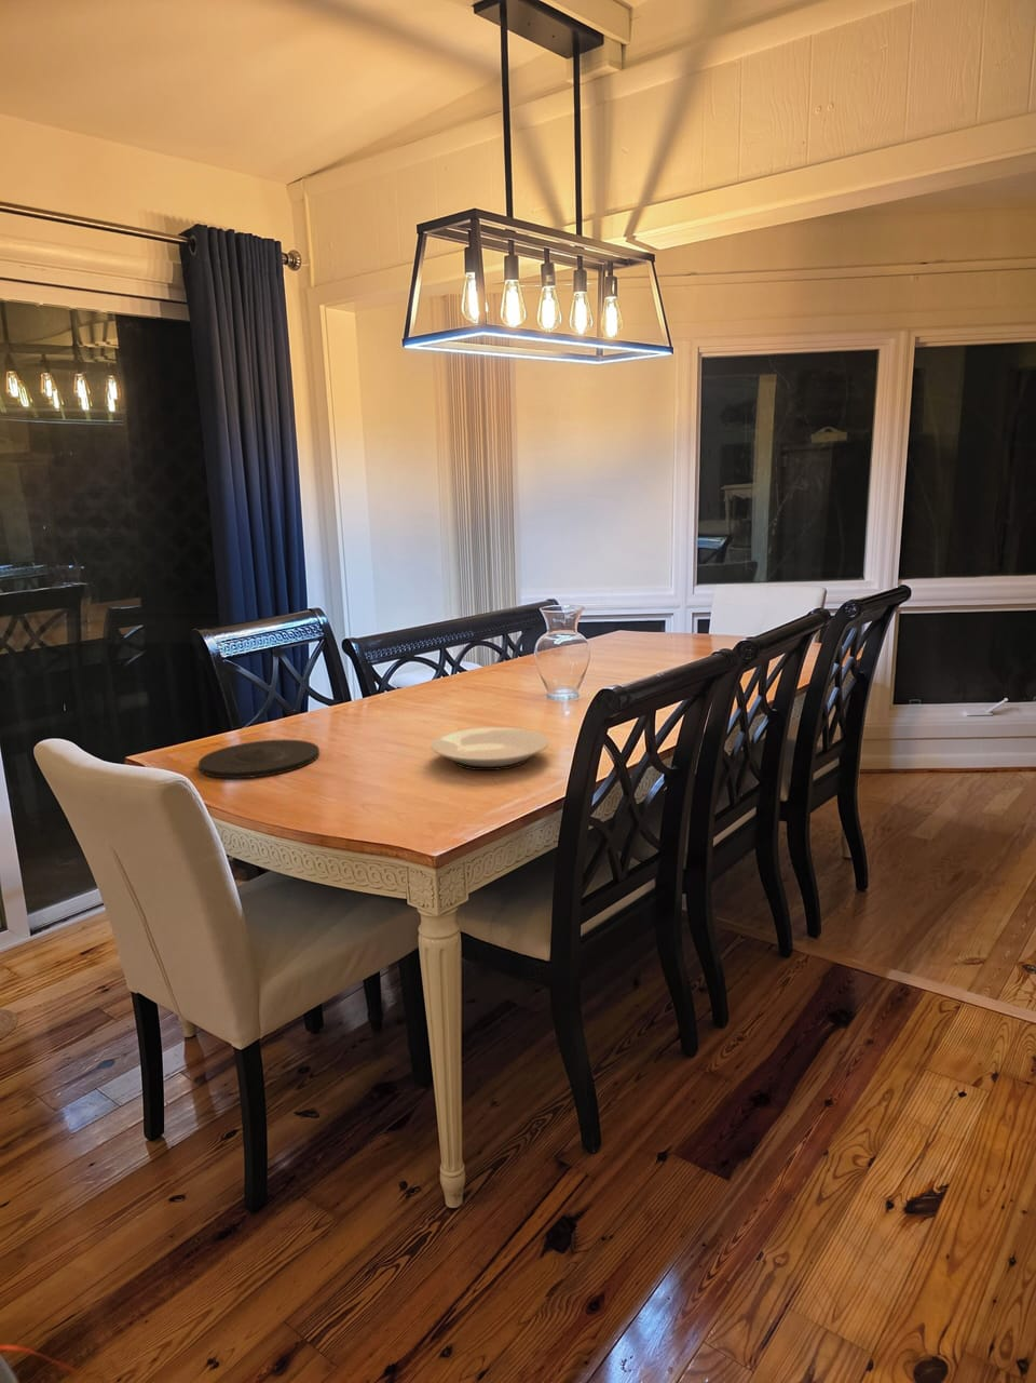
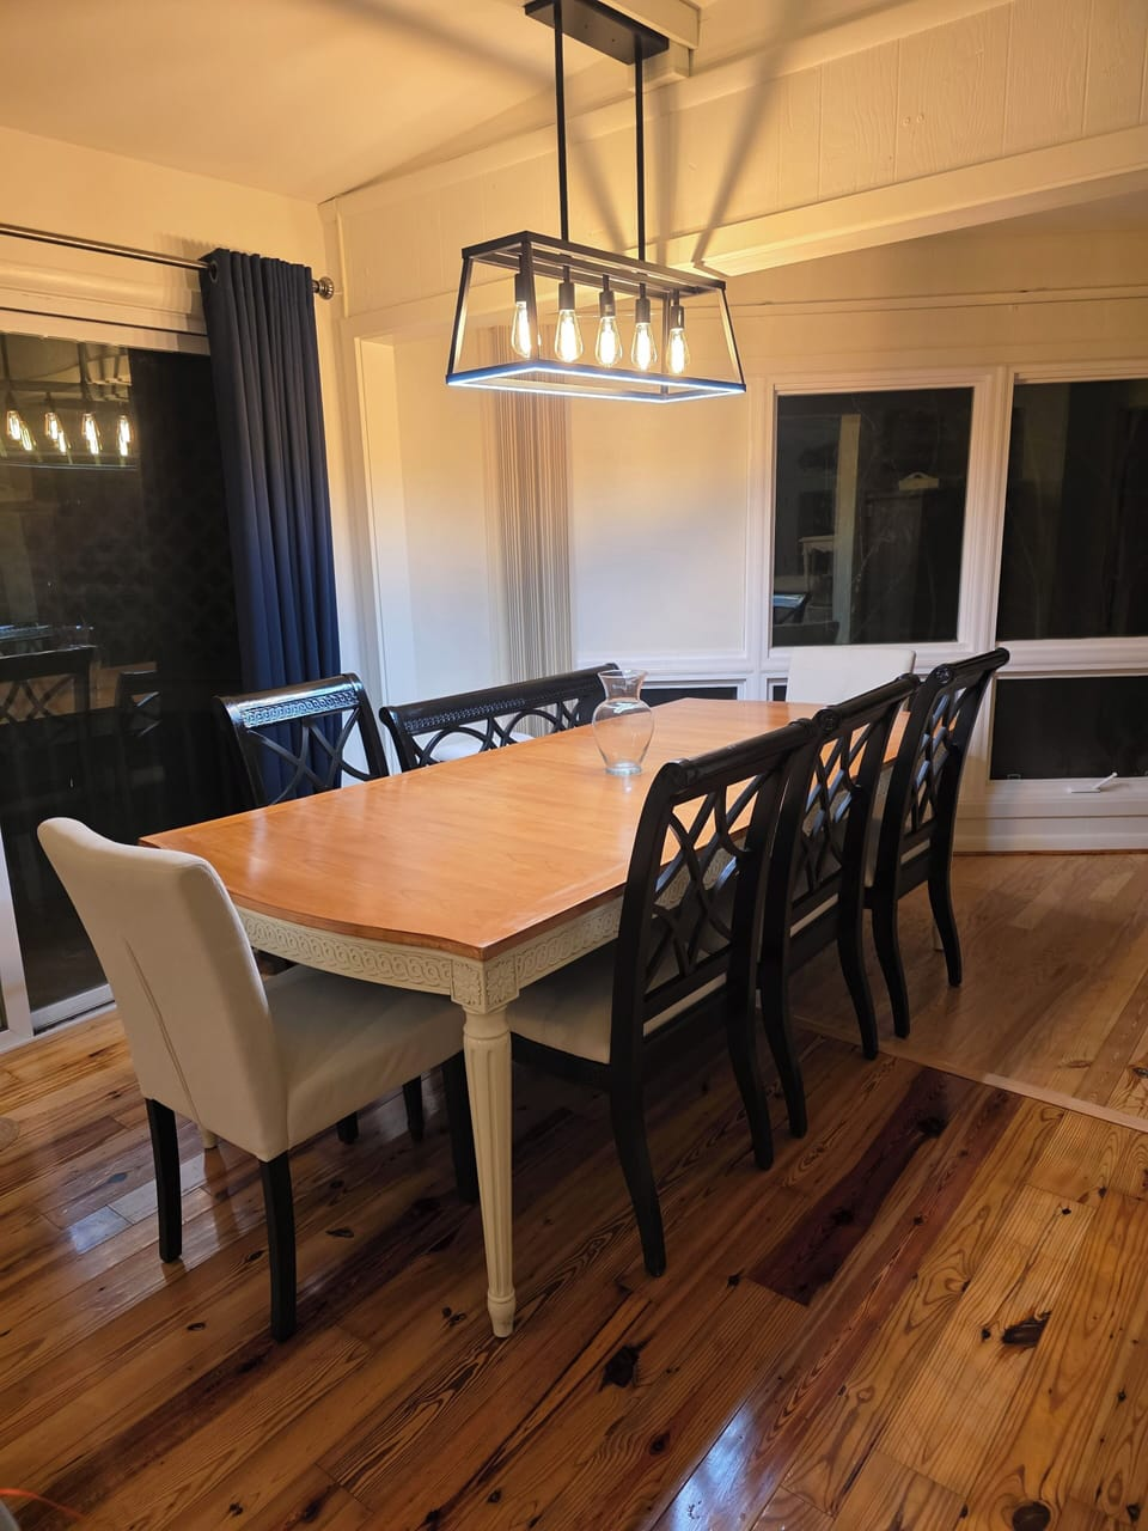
- plate (259, 754)
- plate (490, 750)
